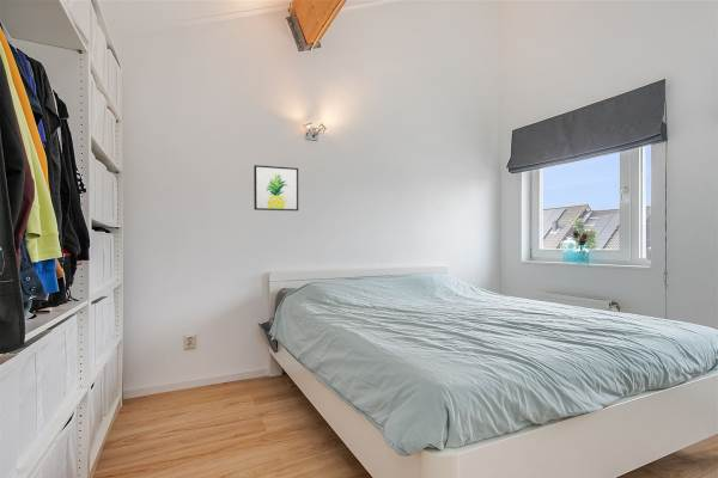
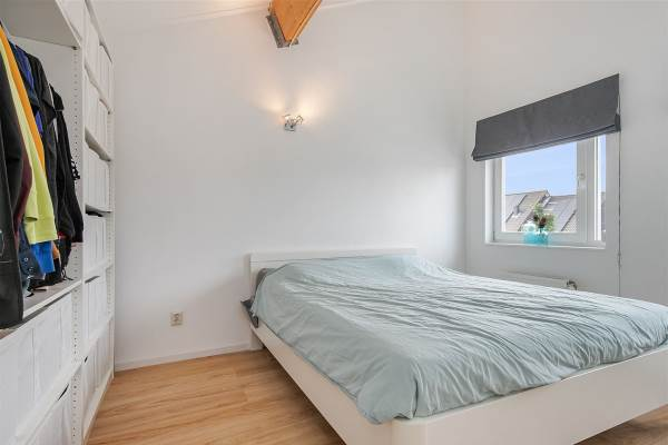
- wall art (276, 188)
